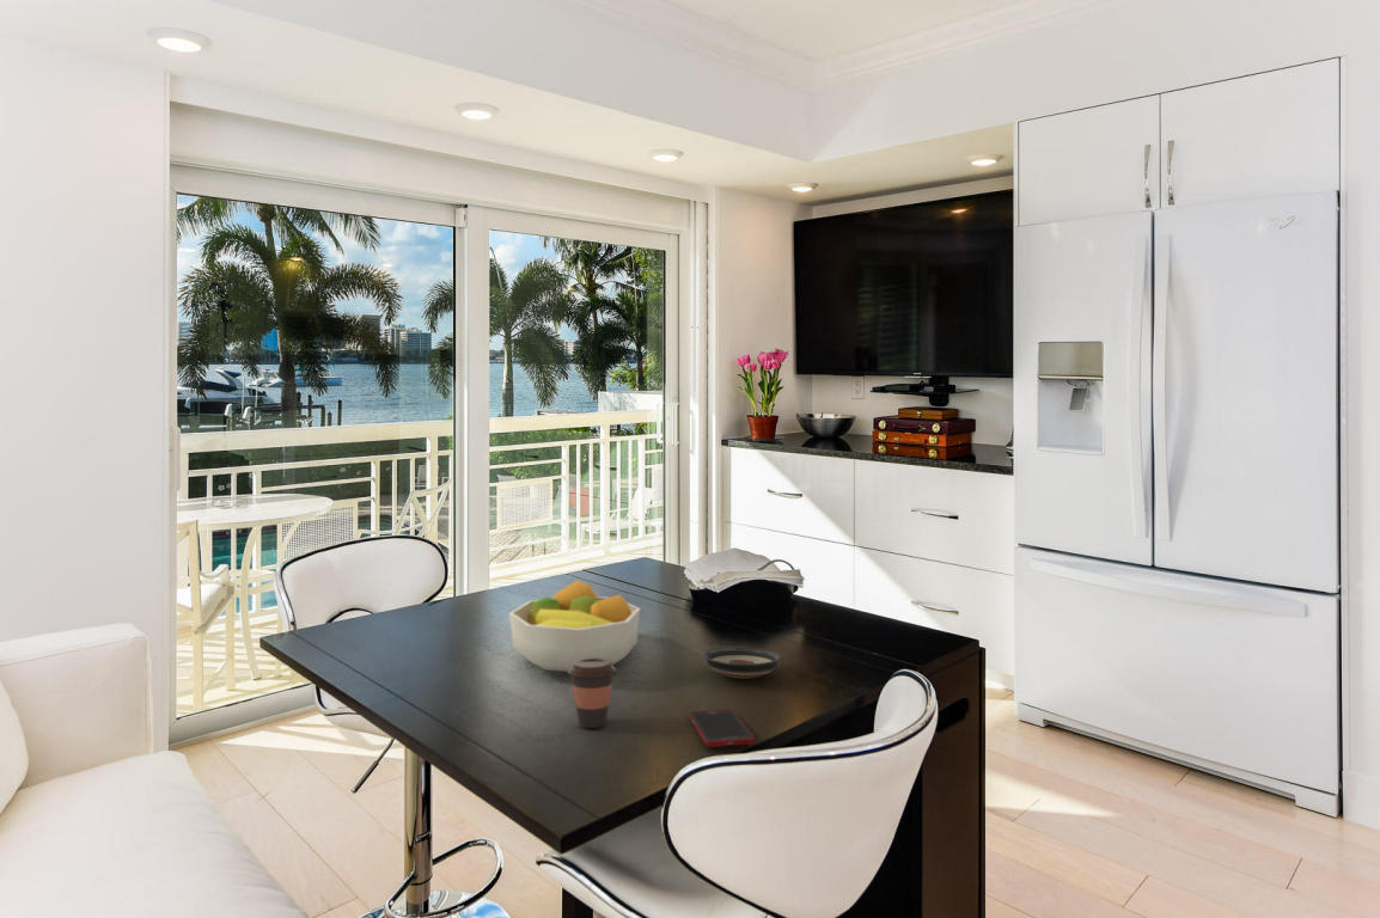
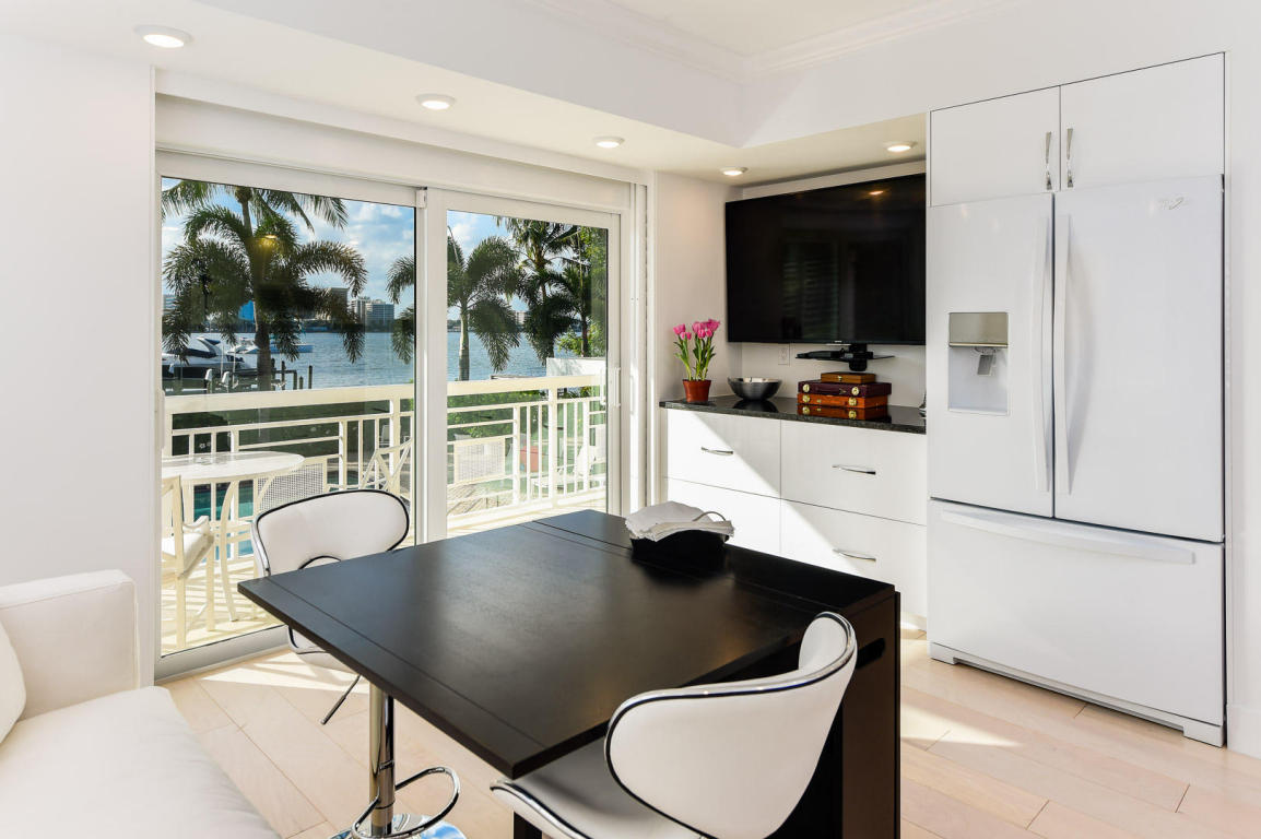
- saucer (741, 663)
- coffee cup (592, 692)
- fruit bowl (575, 623)
- cell phone (720, 727)
